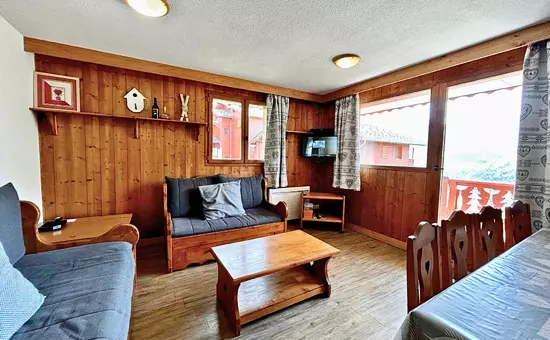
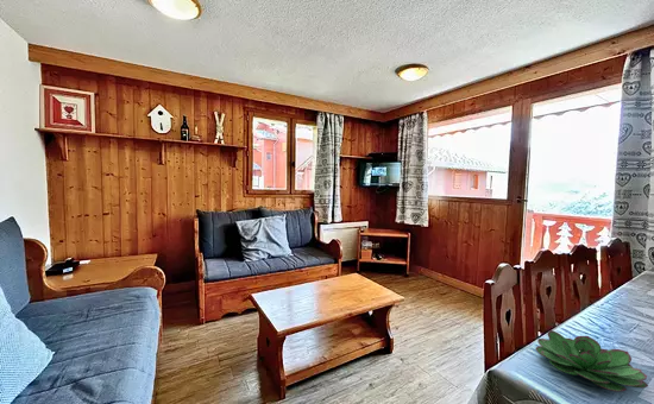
+ succulent plant (586, 356)
